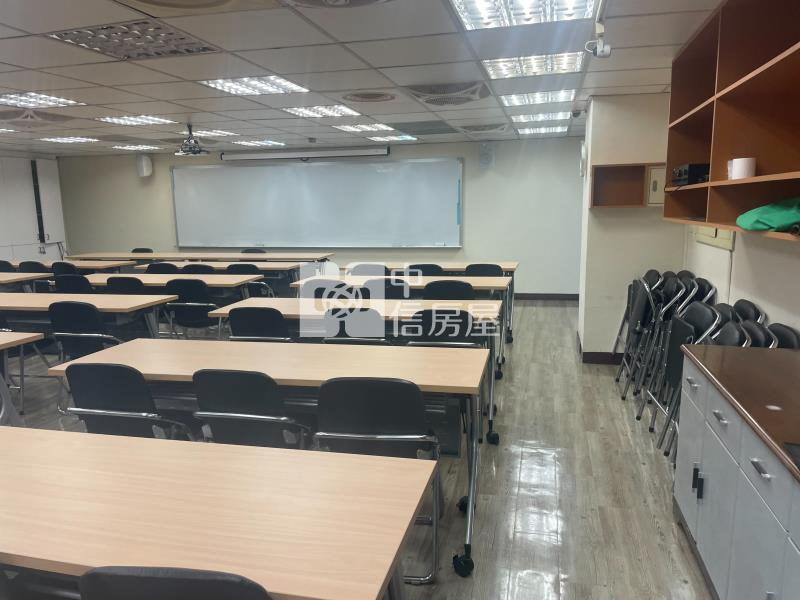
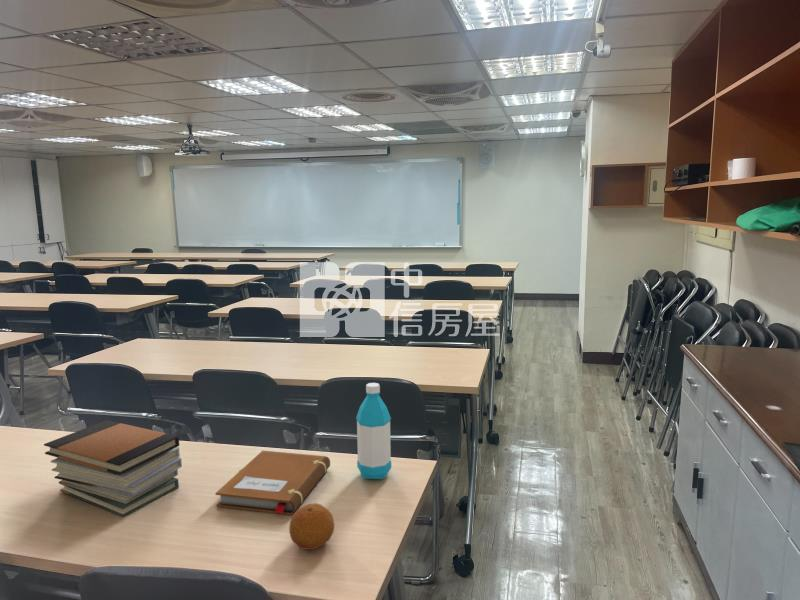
+ fruit (311, 525)
+ book stack (116, 465)
+ water bottle (373, 430)
+ notebook (276, 480)
